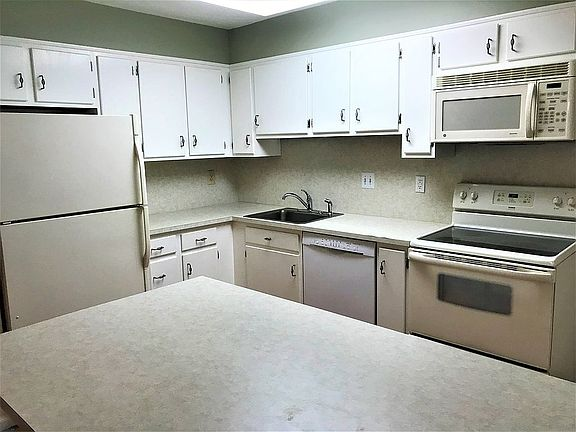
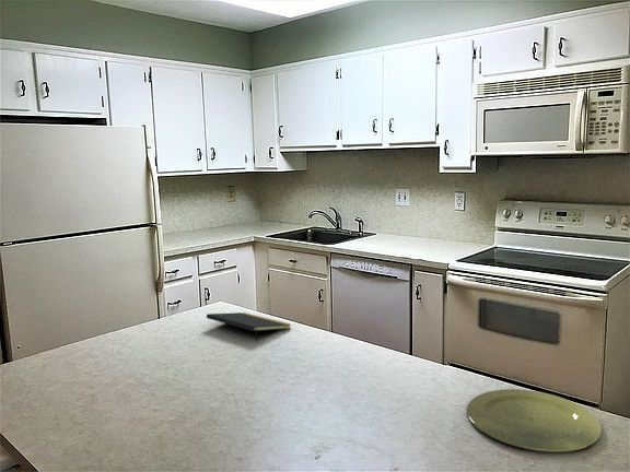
+ plate (530, 417)
+ notepad (248, 321)
